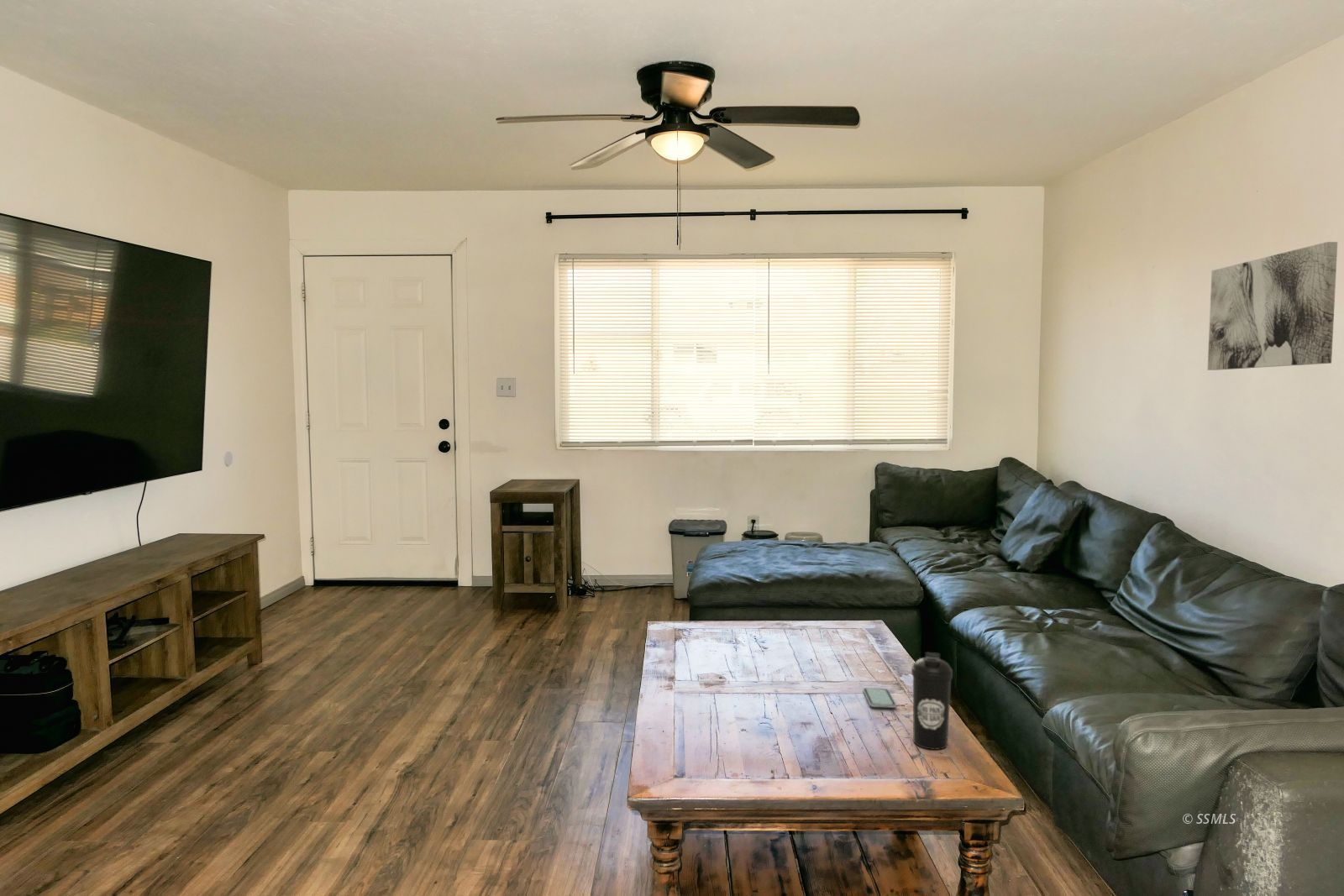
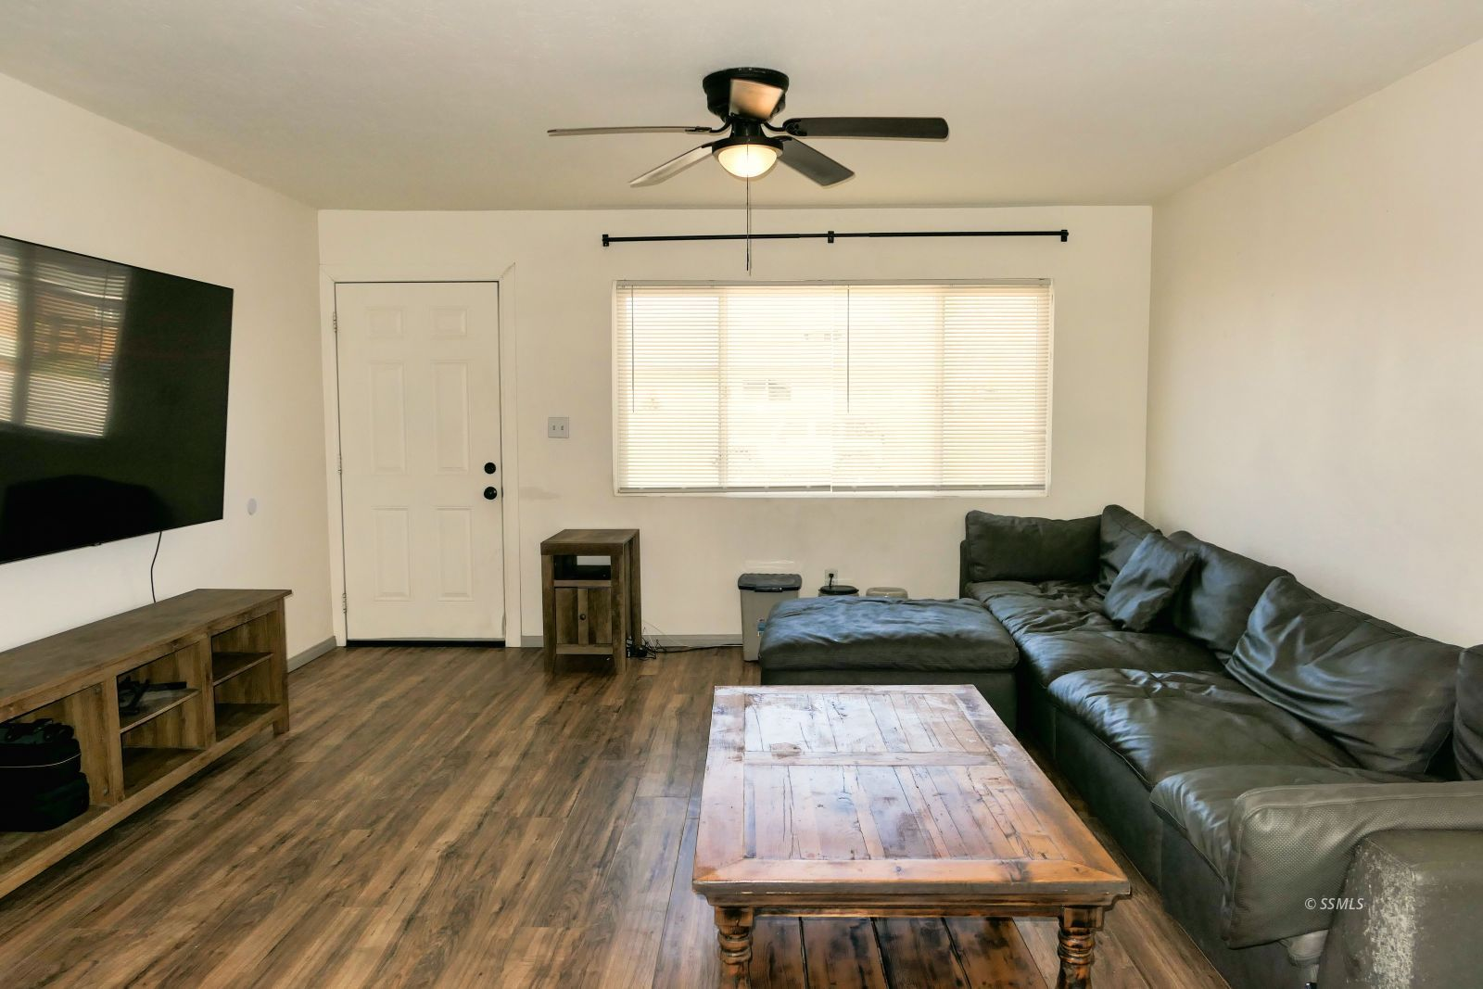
- wall art (1266, 312)
- smartphone (879, 697)
- water bottle (931, 700)
